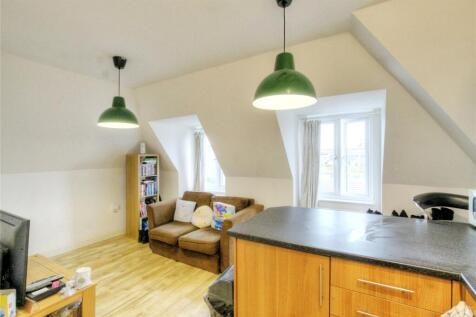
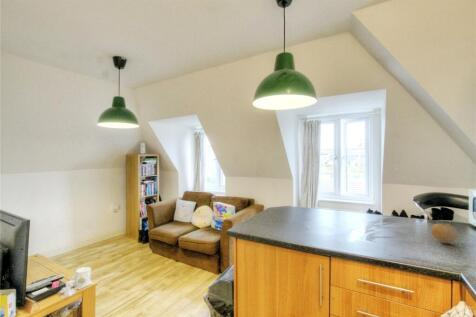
+ fruit (444, 233)
